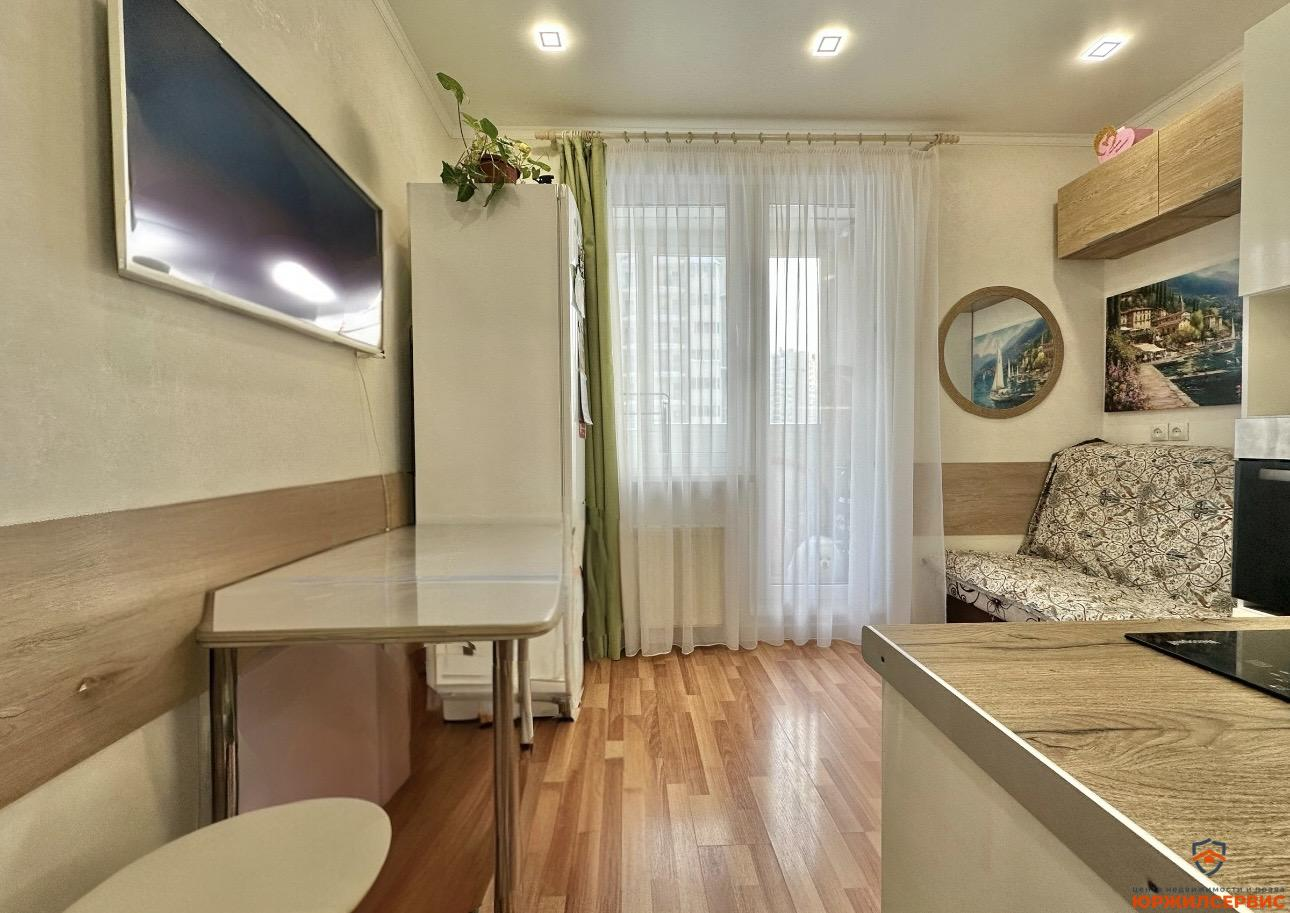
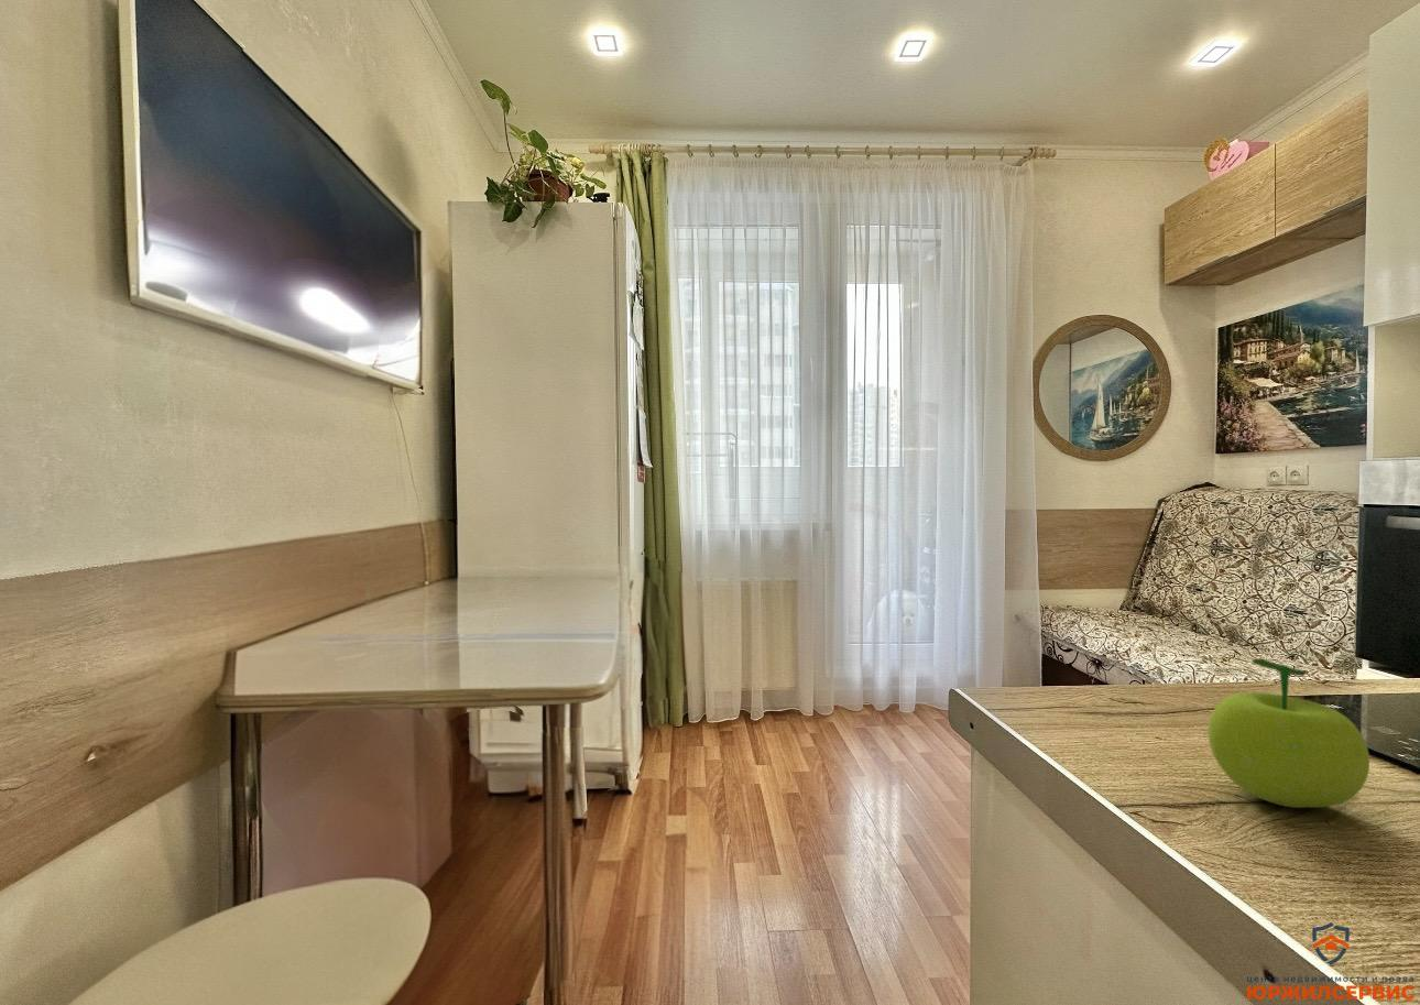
+ fruit (1281, 724)
